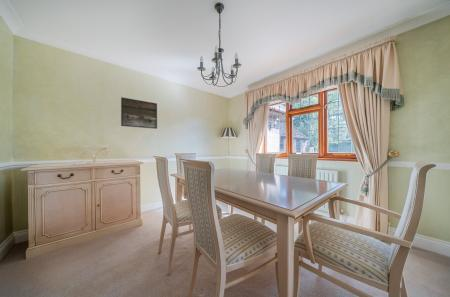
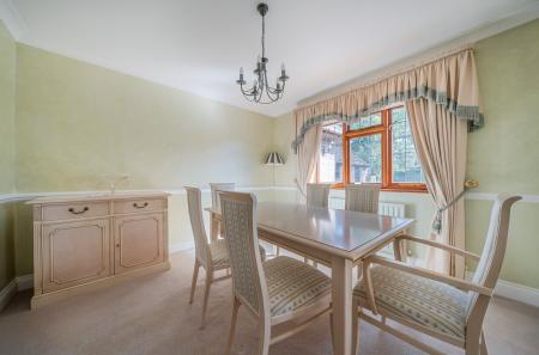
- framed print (140, 114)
